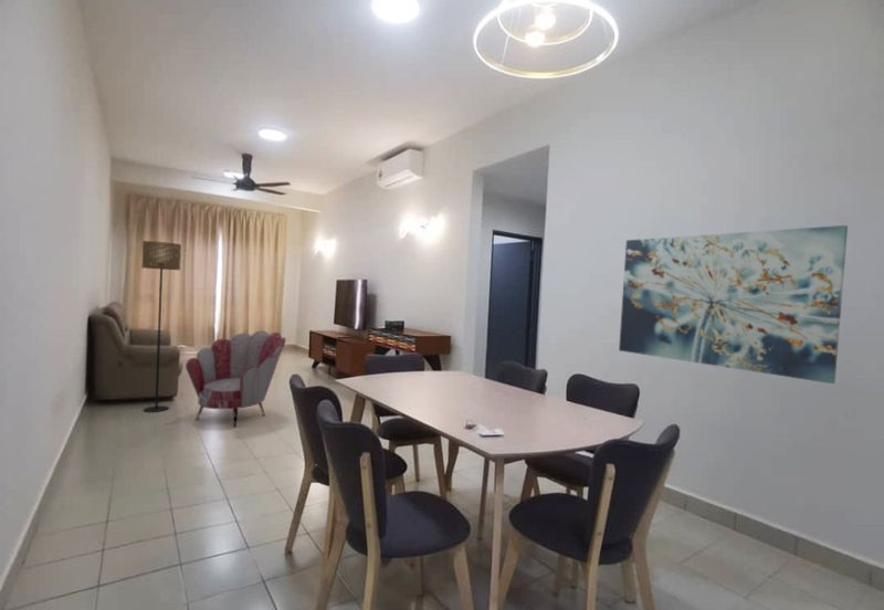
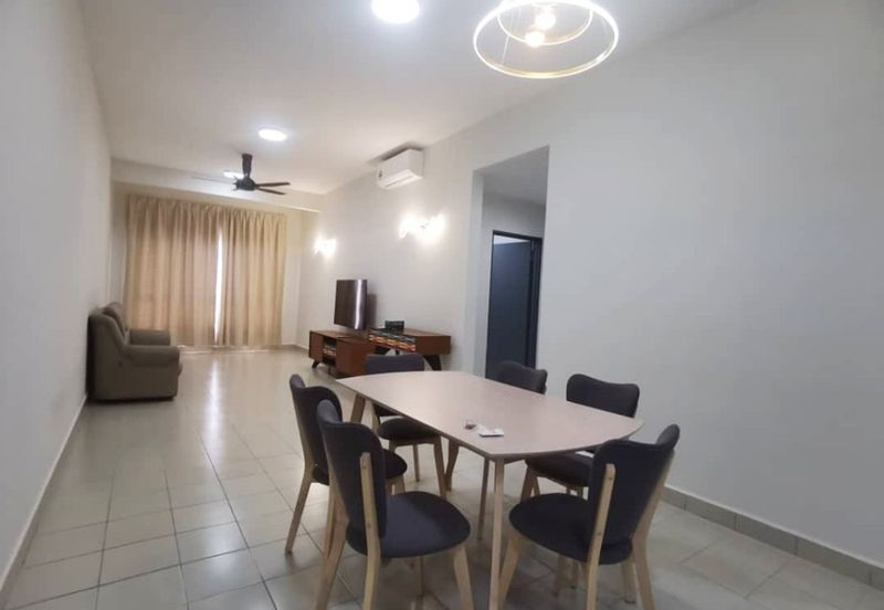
- wall art (713, 299)
- armchair (236, 376)
- floor lamp (159, 326)
